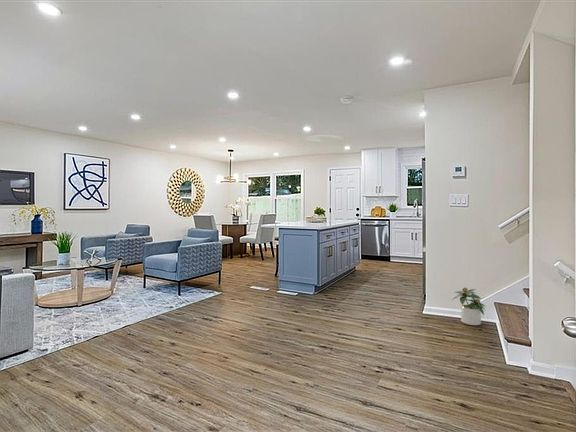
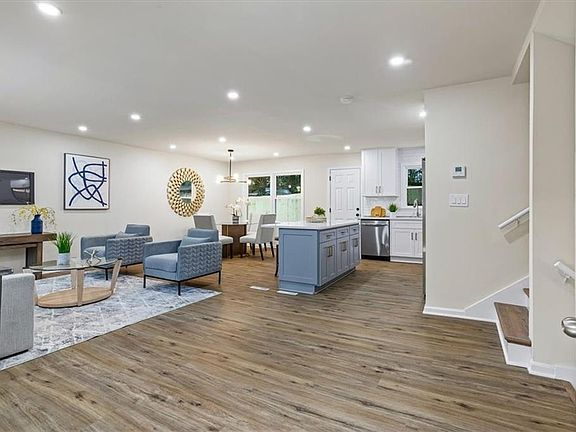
- potted plant (468, 306)
